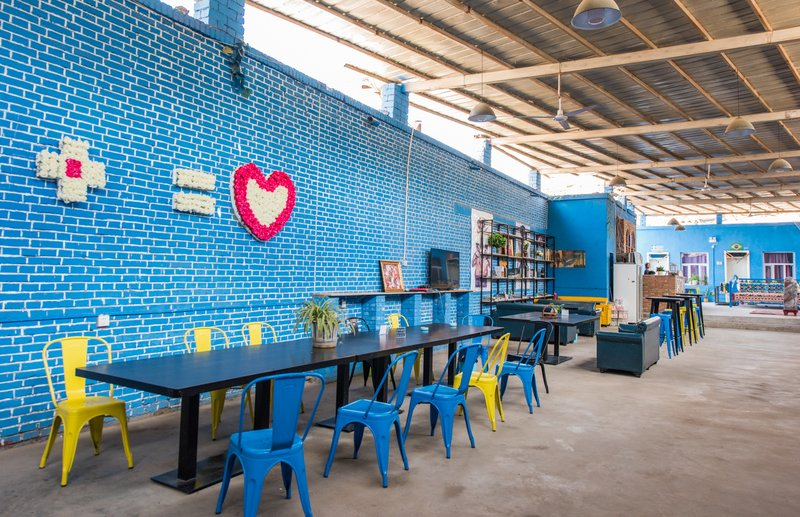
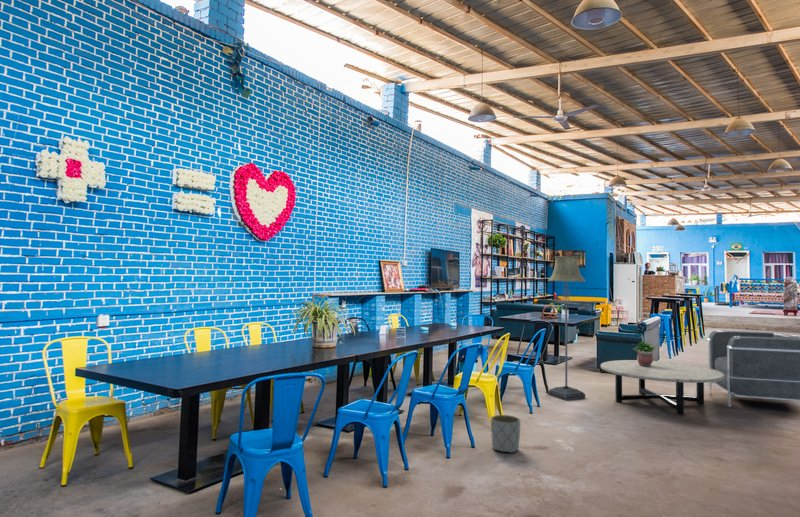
+ armchair (757, 368)
+ floor lamp (566, 326)
+ planter (505, 433)
+ potted plant (645, 352)
+ coffee table (659, 380)
